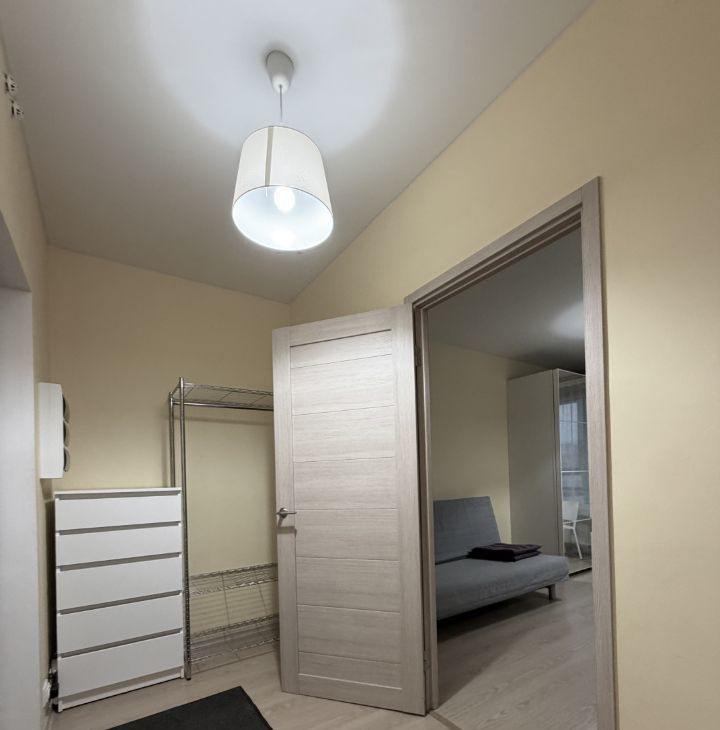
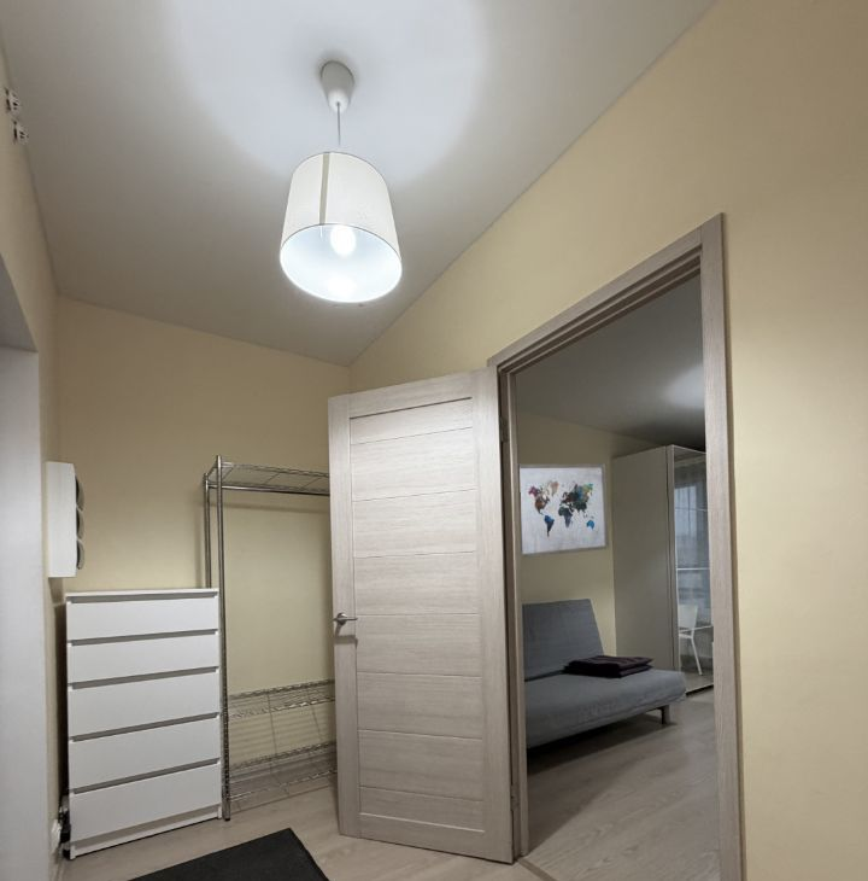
+ wall art (563, 508)
